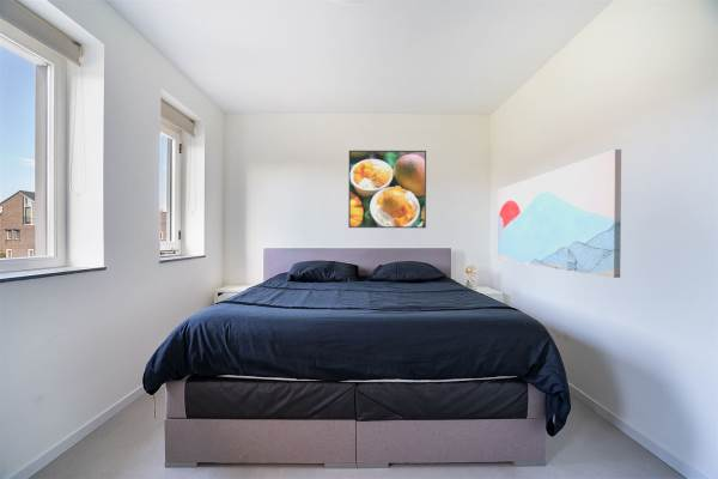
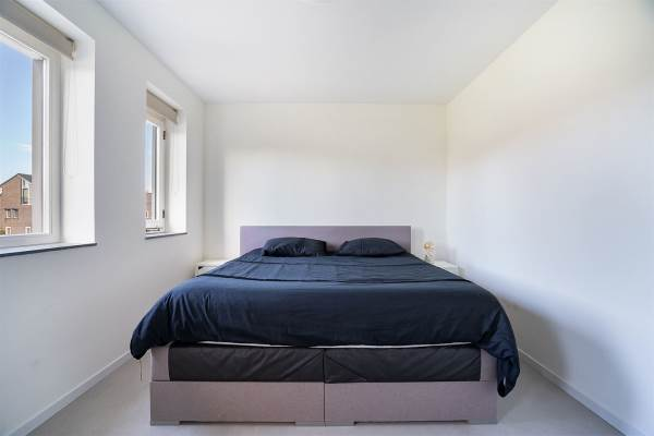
- wall art (541, 220)
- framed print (387, 189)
